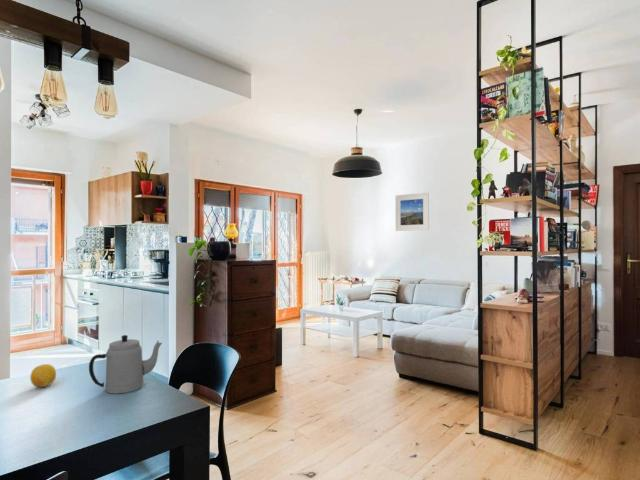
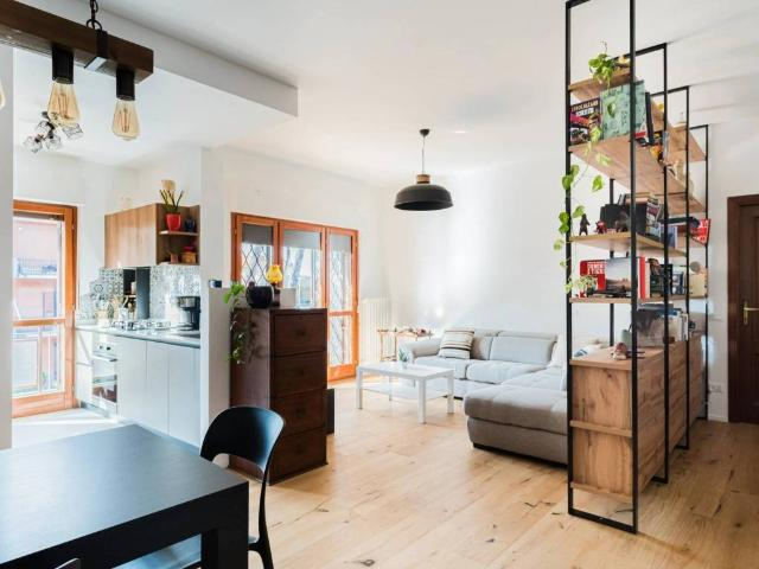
- teapot (127, 360)
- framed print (411, 212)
- fruit (43, 375)
